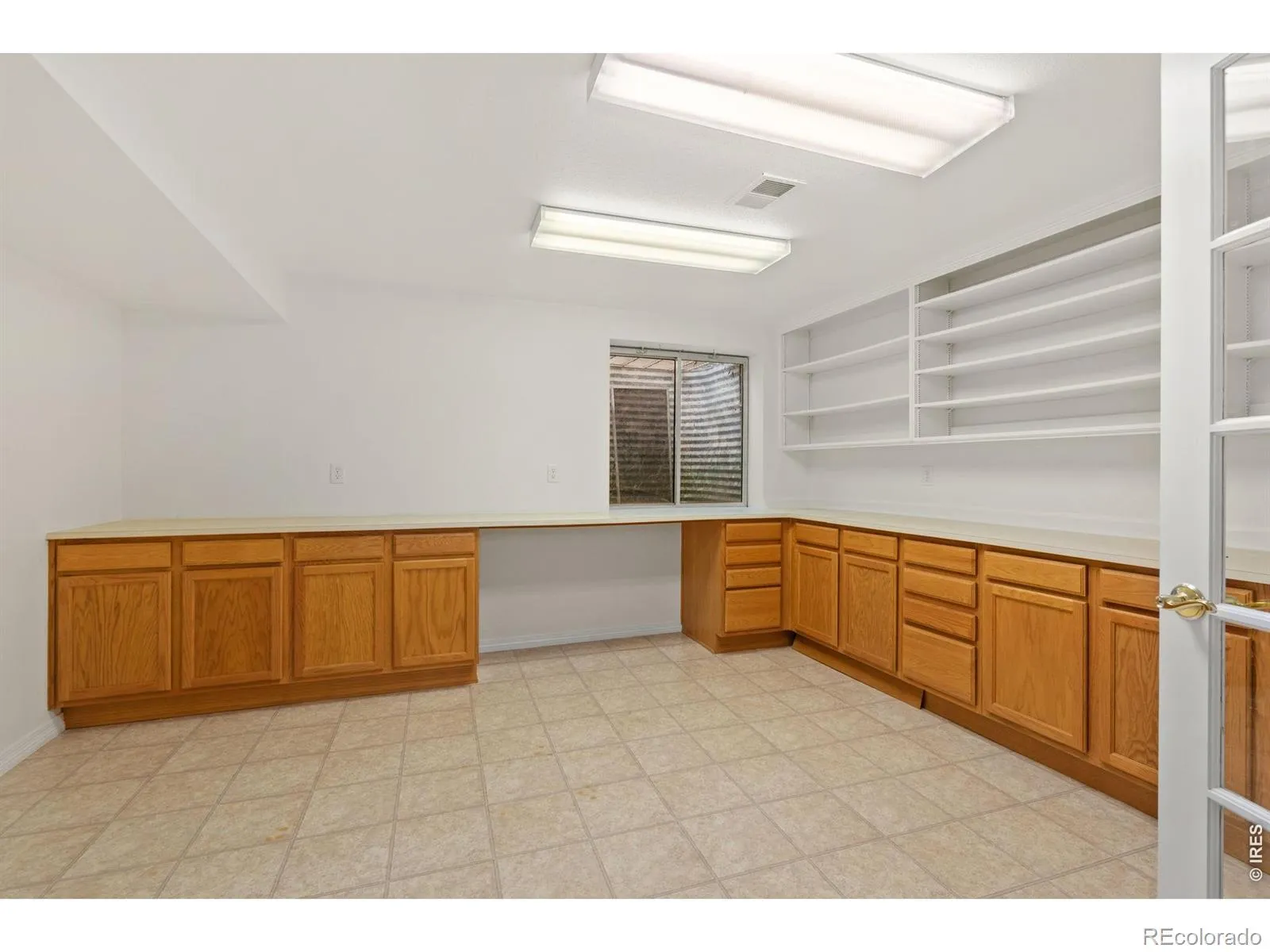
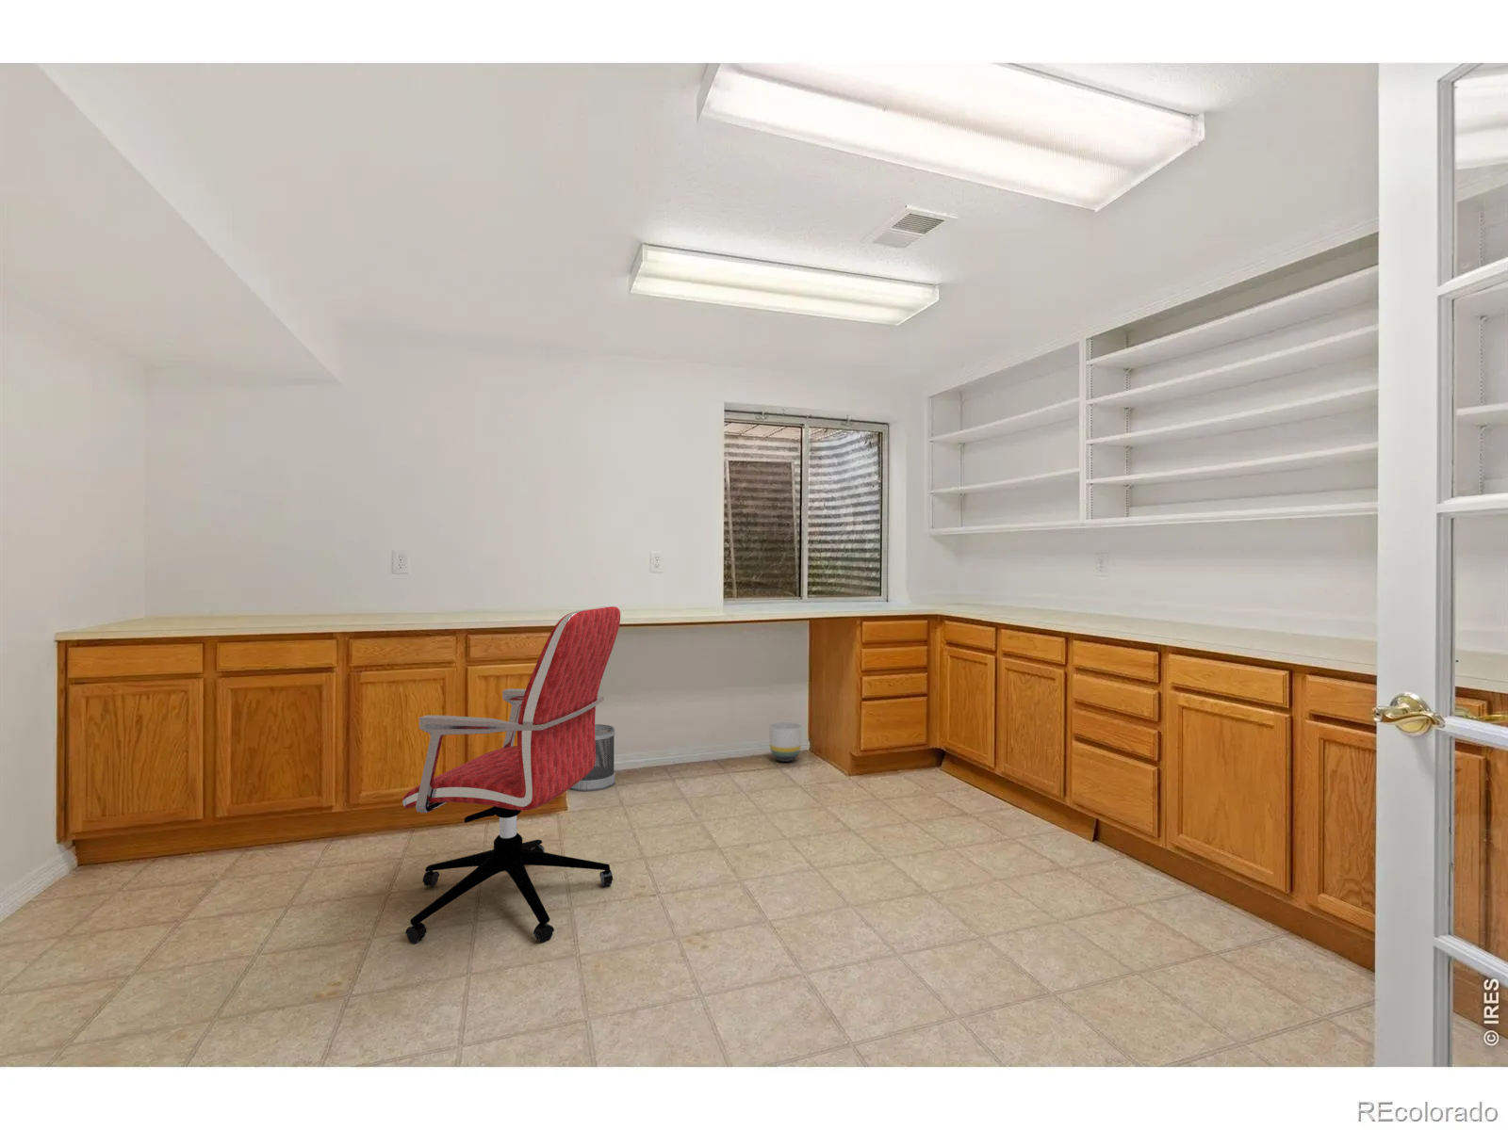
+ planter (785, 743)
+ wastebasket (596, 756)
+ office chair (509, 751)
